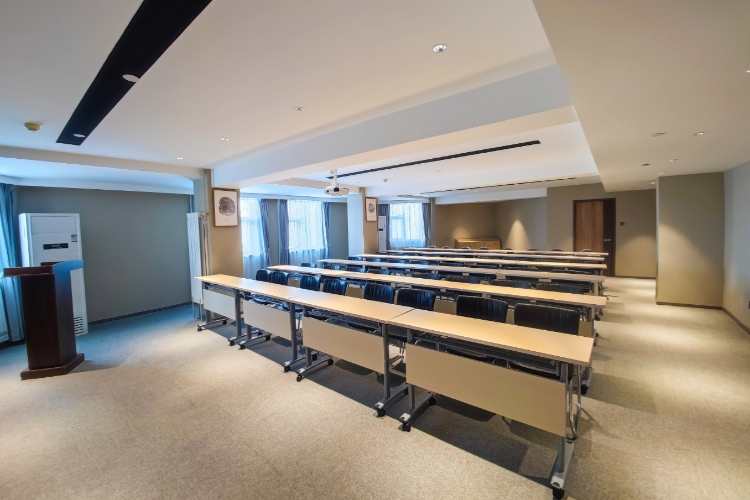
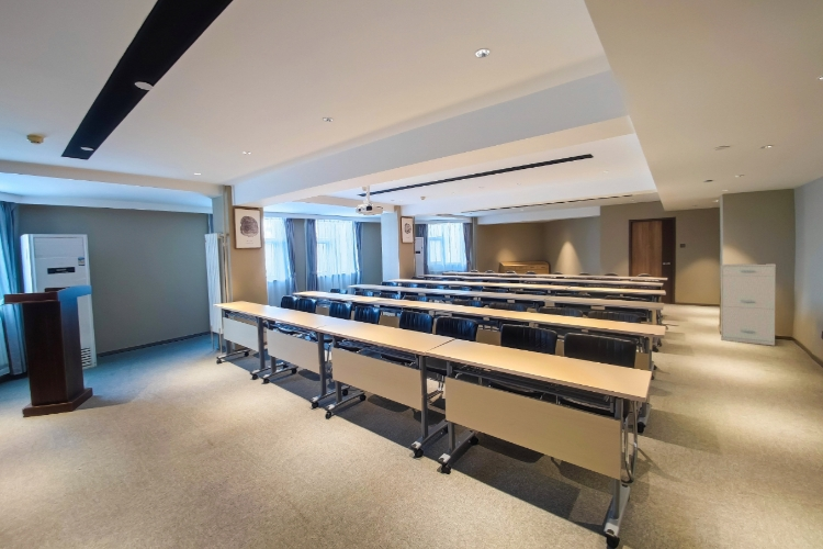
+ filing cabinet (747, 302)
